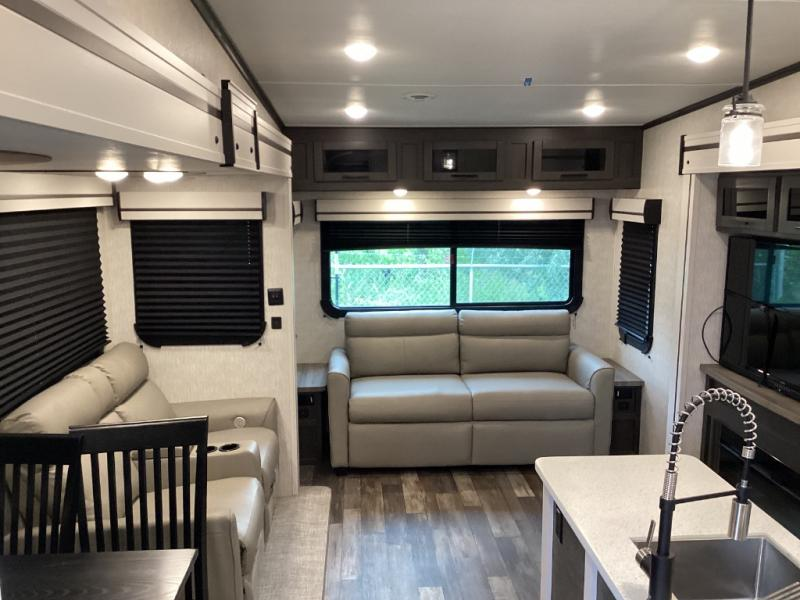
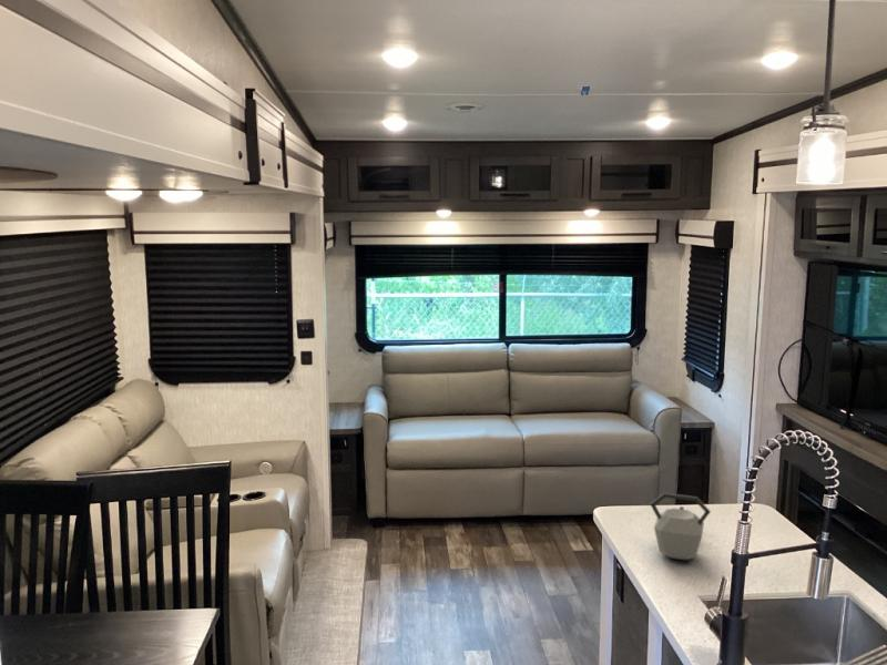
+ kettle (681, 516)
